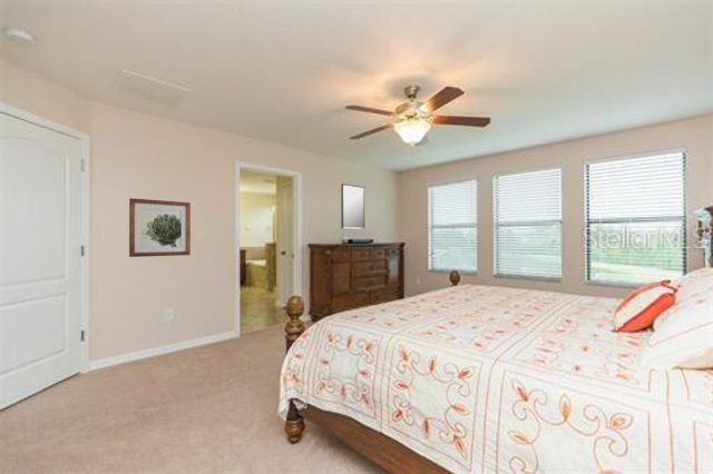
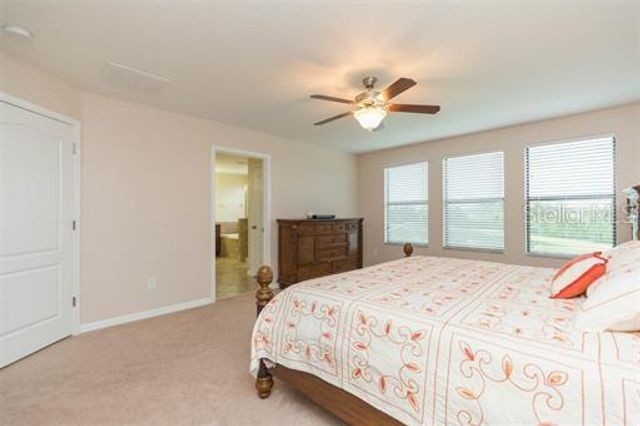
- wall art (160, 228)
- home mirror (353, 207)
